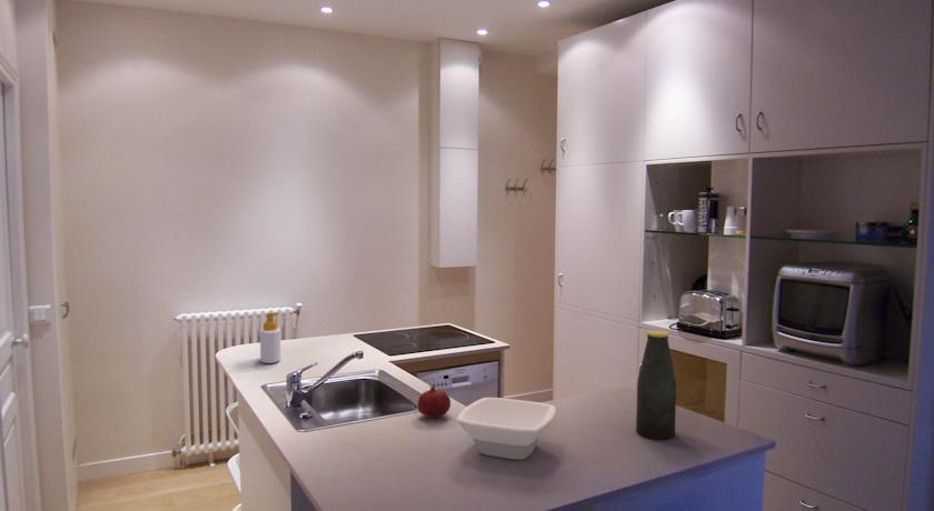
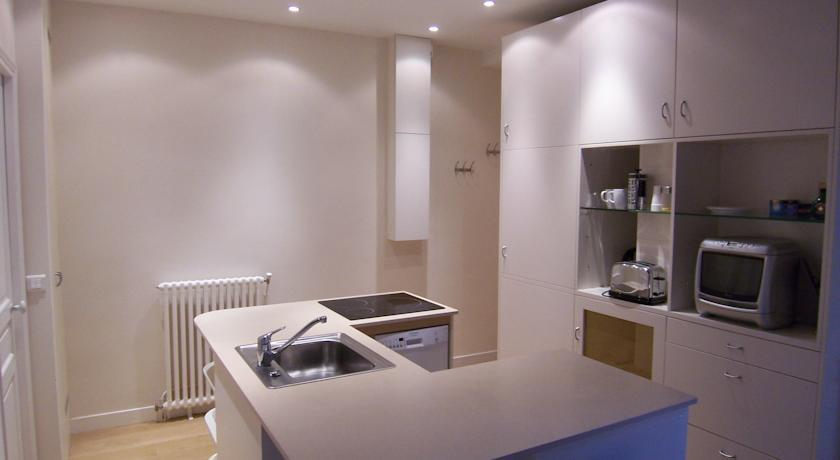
- fruit (434, 400)
- bottle (656, 382)
- soap bottle (270, 337)
- bowl (507, 430)
